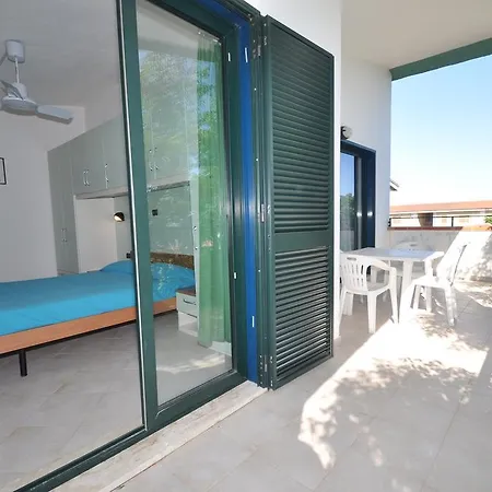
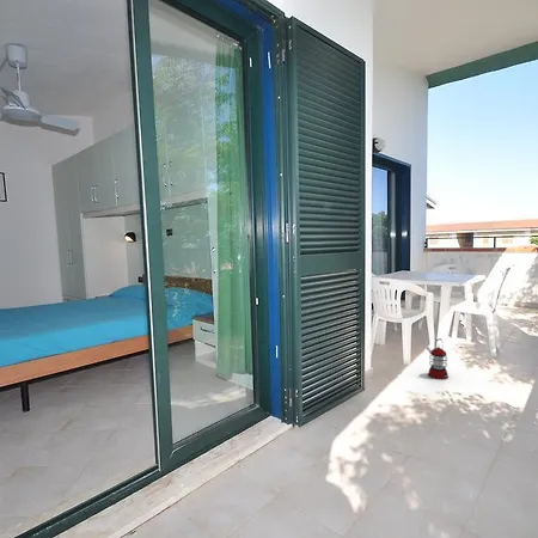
+ lantern (438, 357)
